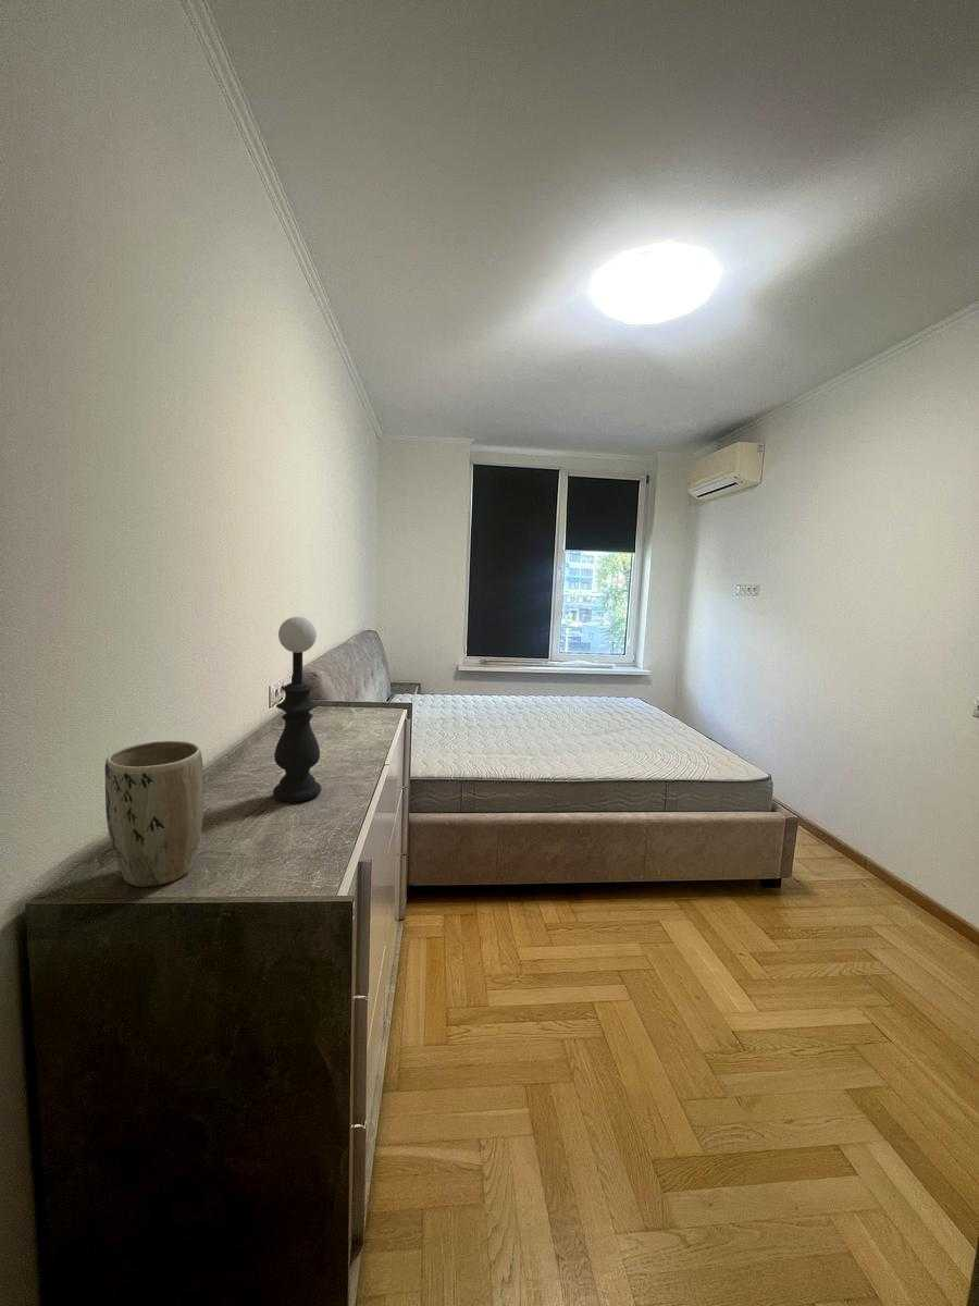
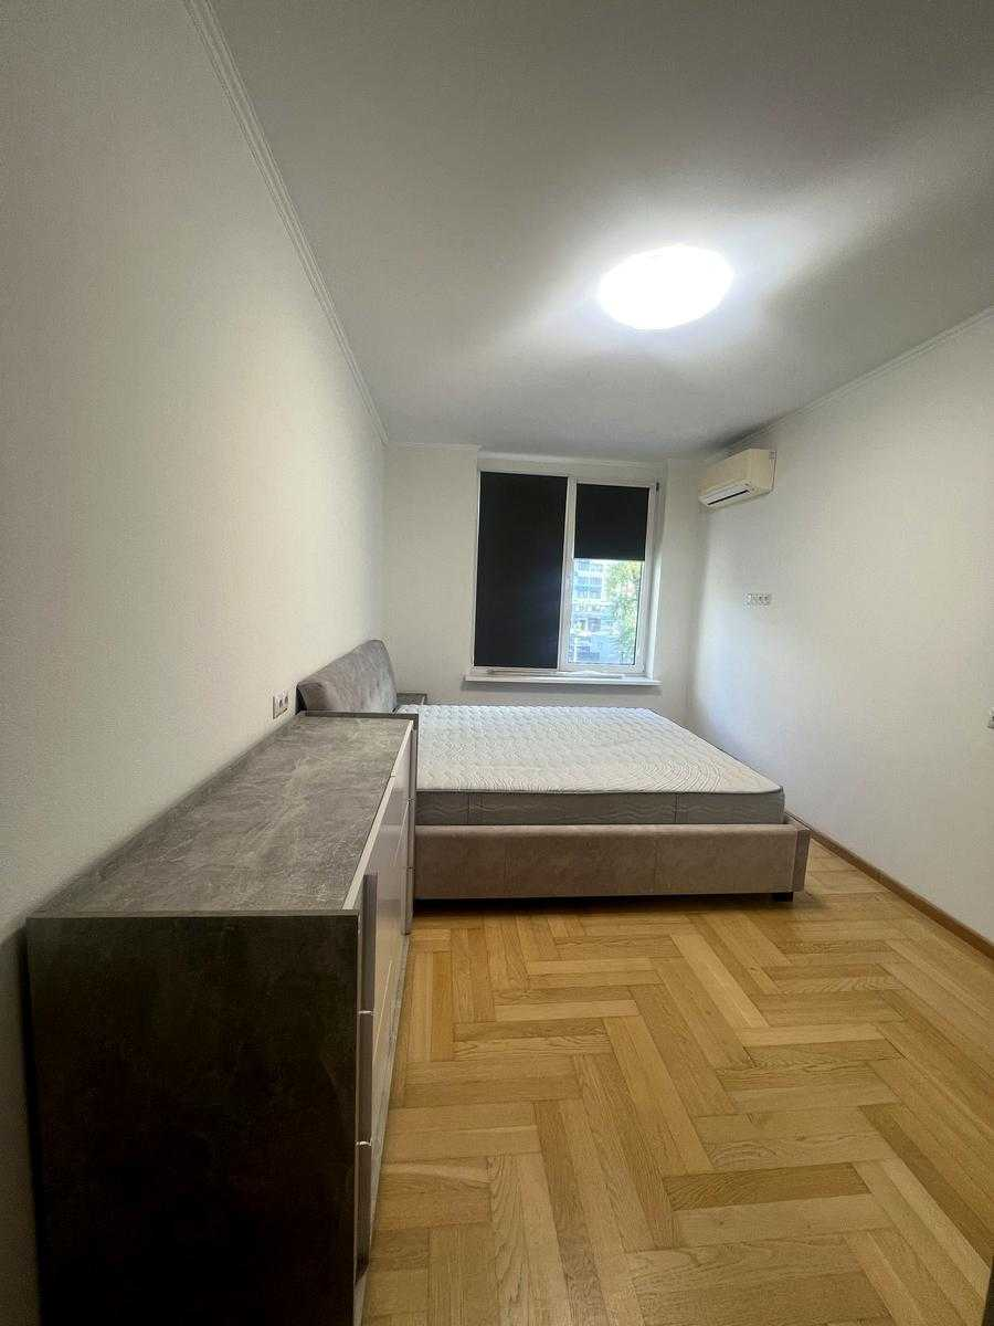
- plant pot (157, 812)
- table lamp (297, 707)
